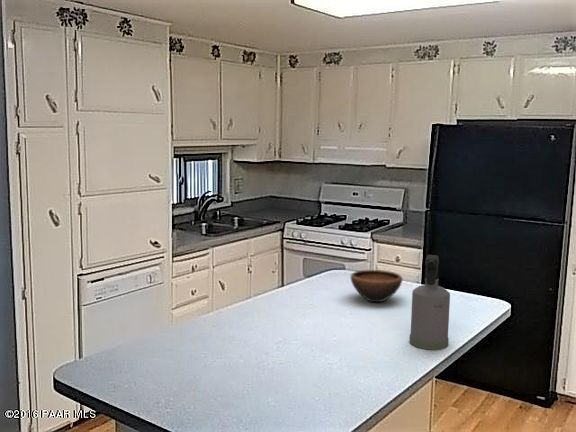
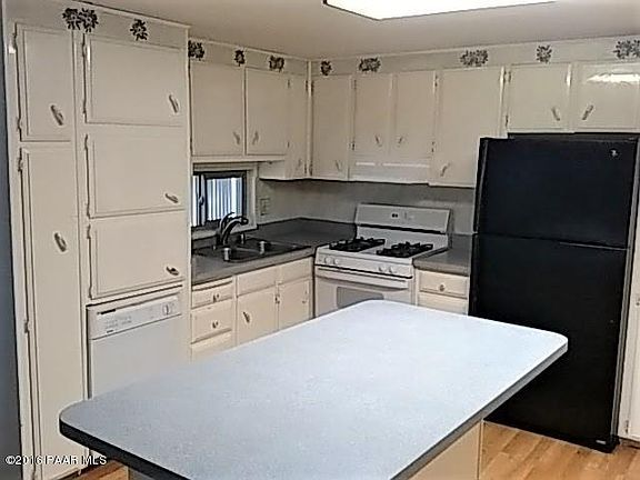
- bowl (375, 287)
- spray bottle (430, 300)
